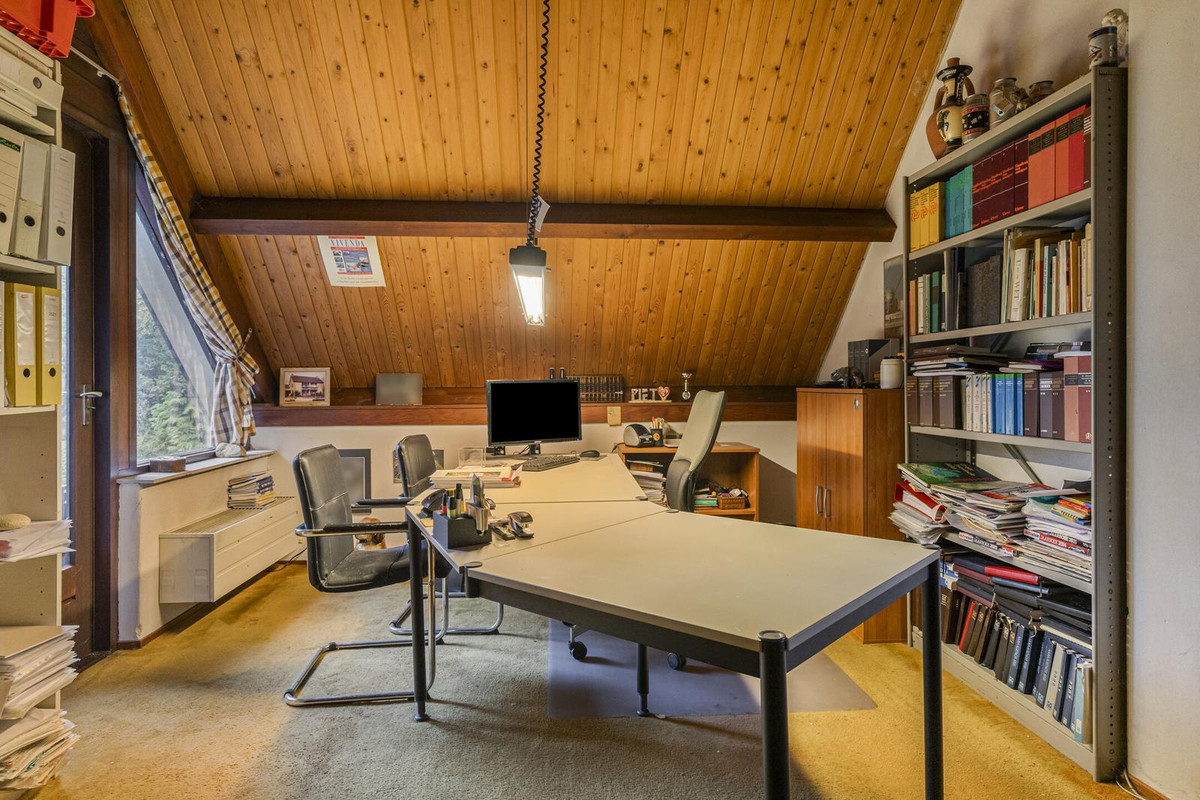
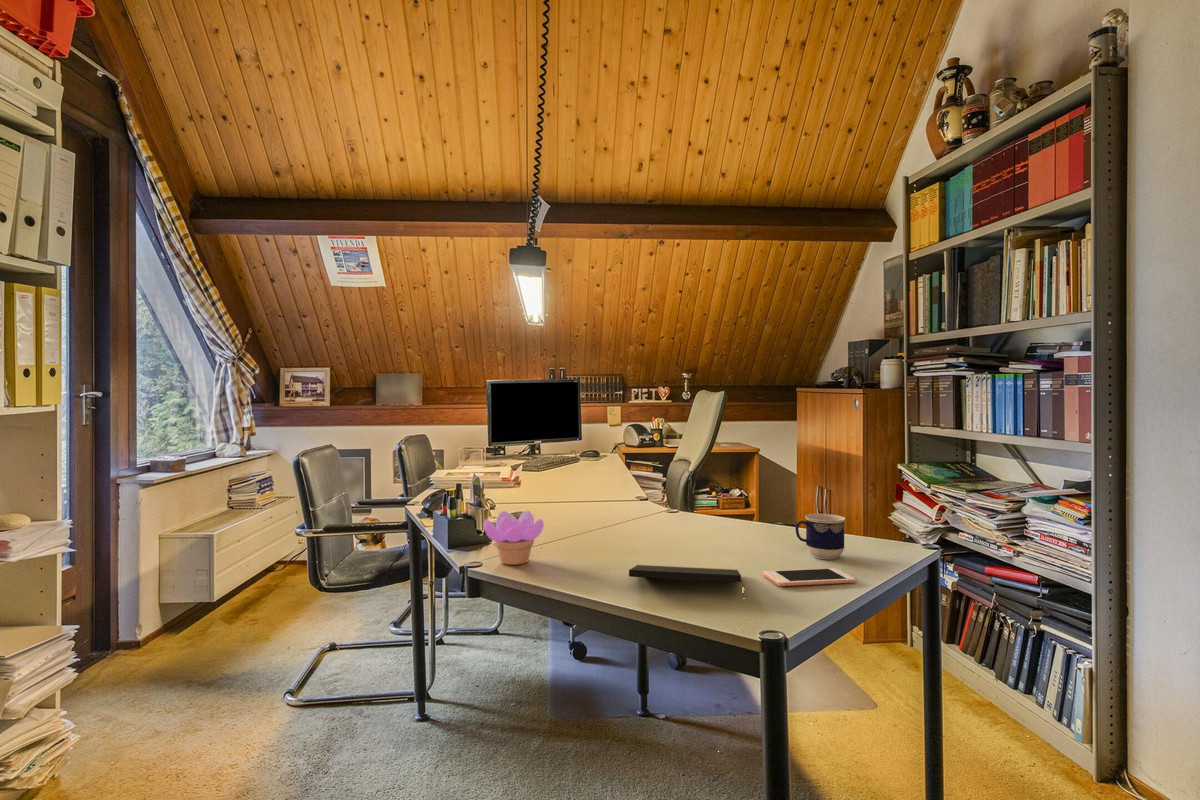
+ cell phone (808, 576)
+ cup (819, 537)
+ notepad (685, 573)
+ succulent plant (511, 536)
